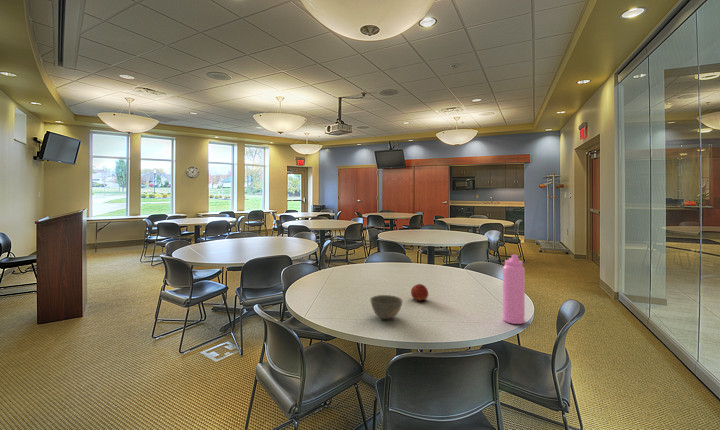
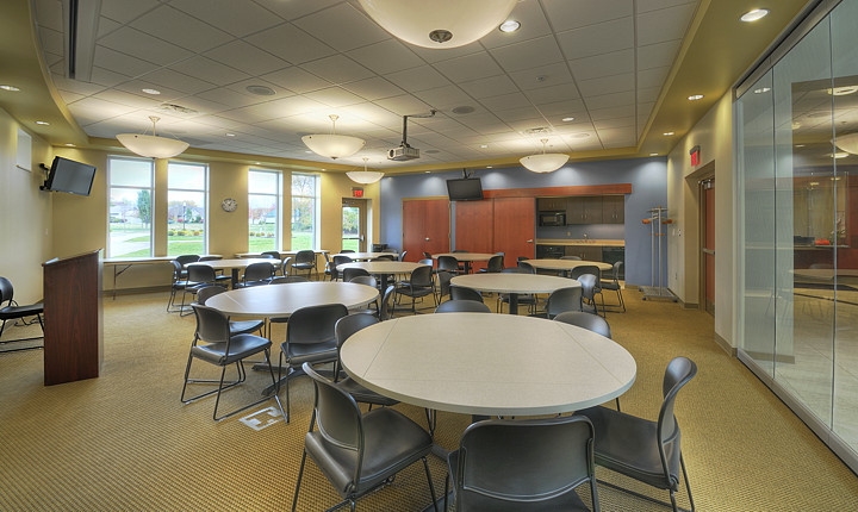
- water bottle (513, 287)
- bowl (386, 308)
- fruit (419, 292)
